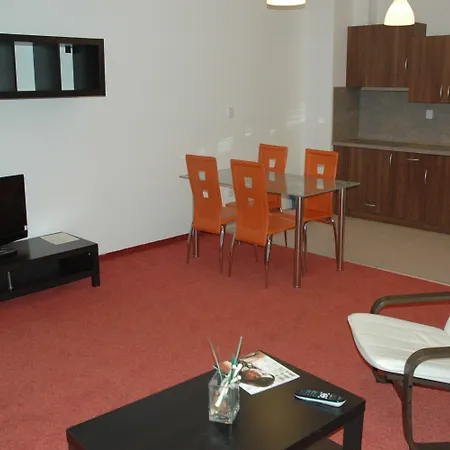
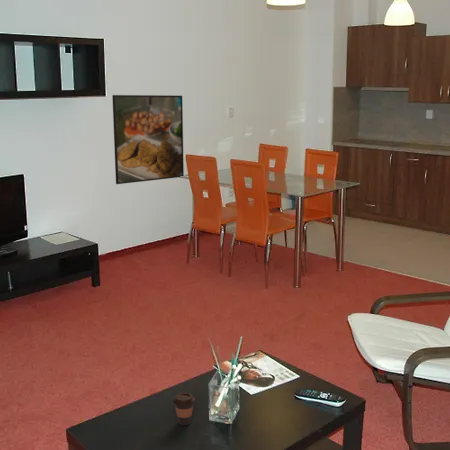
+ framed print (150, 138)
+ coffee cup (184, 409)
